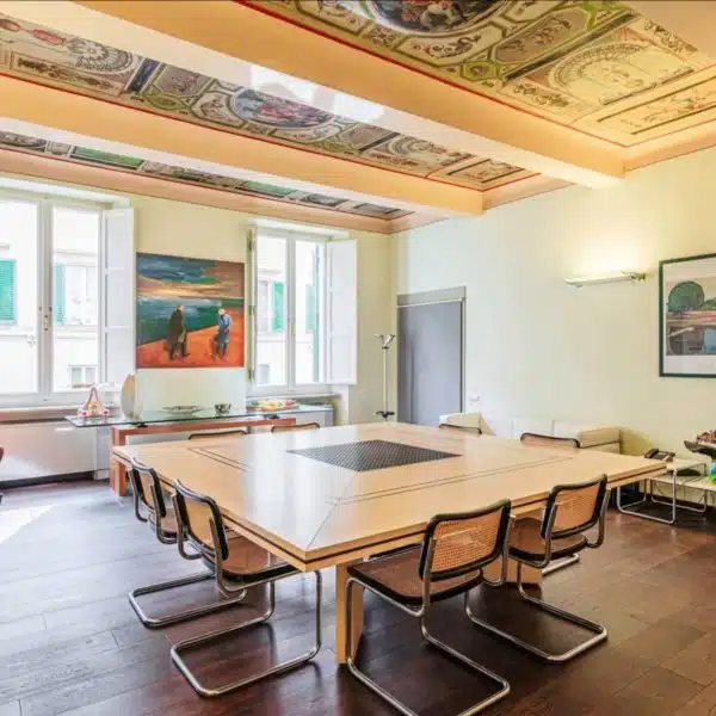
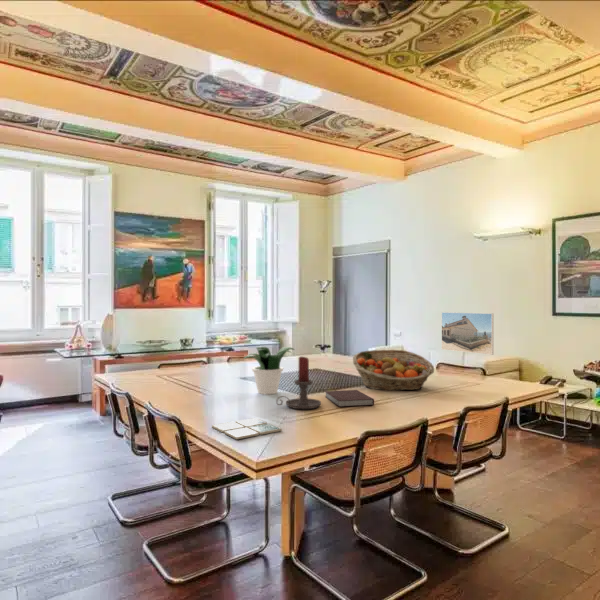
+ potted plant (270, 369)
+ notebook (348, 397)
+ candle holder (298, 381)
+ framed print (466, 332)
+ drink coaster (246, 427)
+ fruit basket (392, 369)
